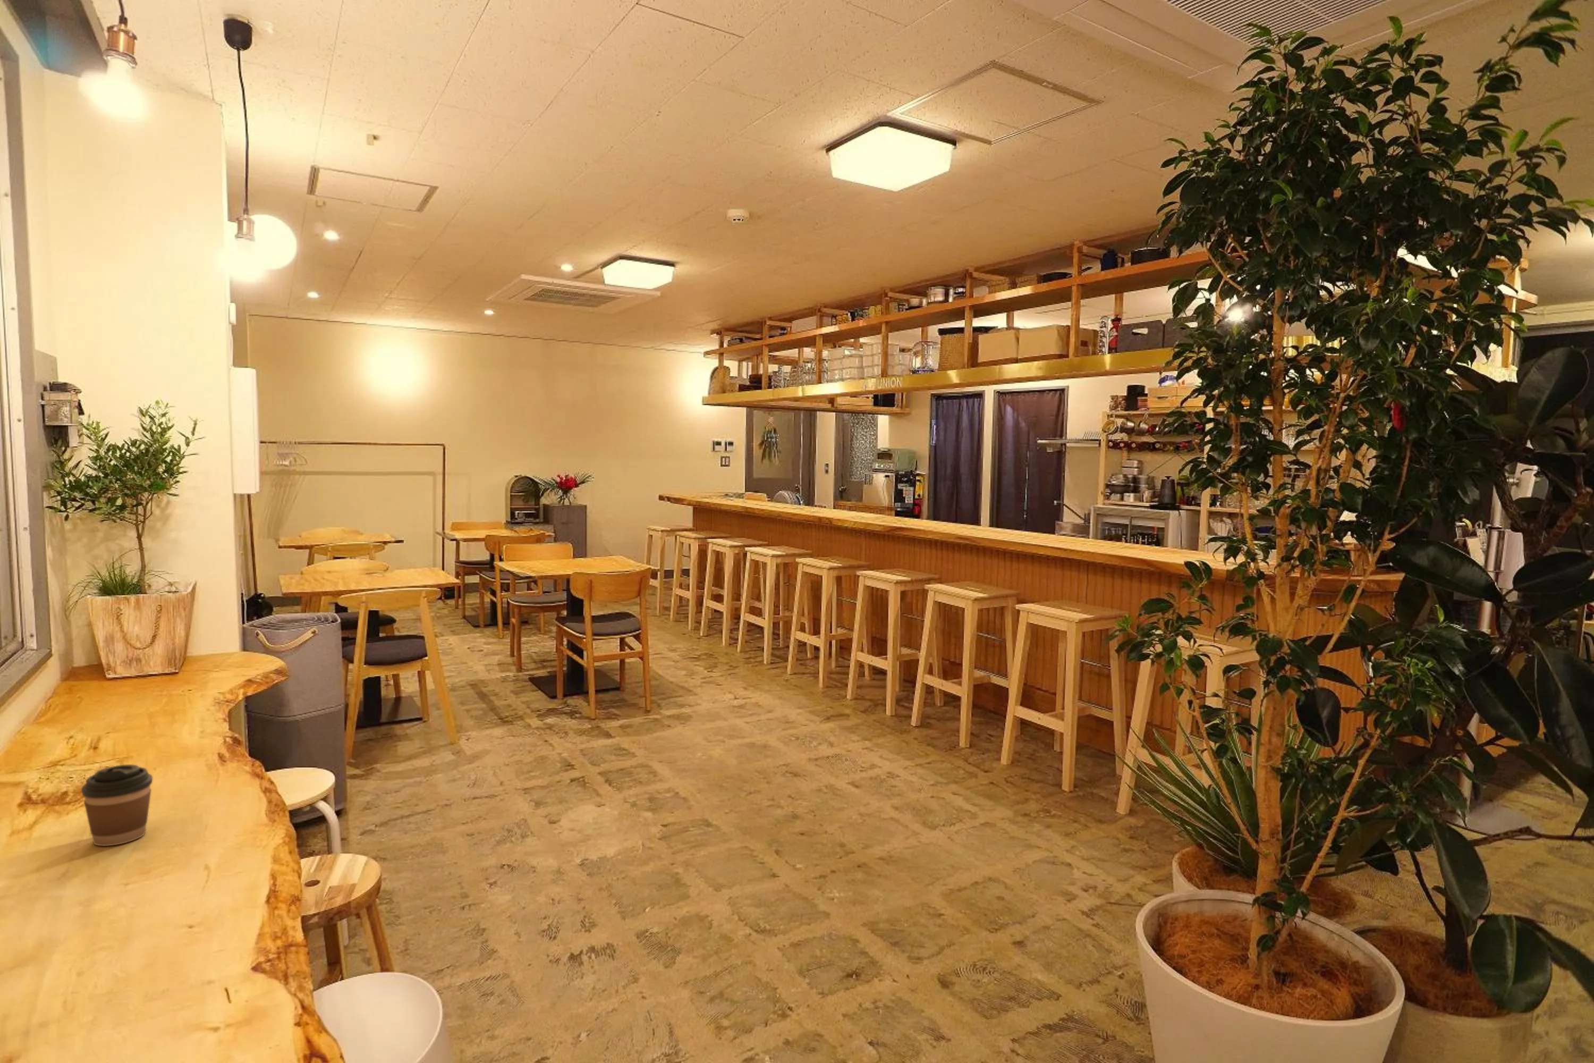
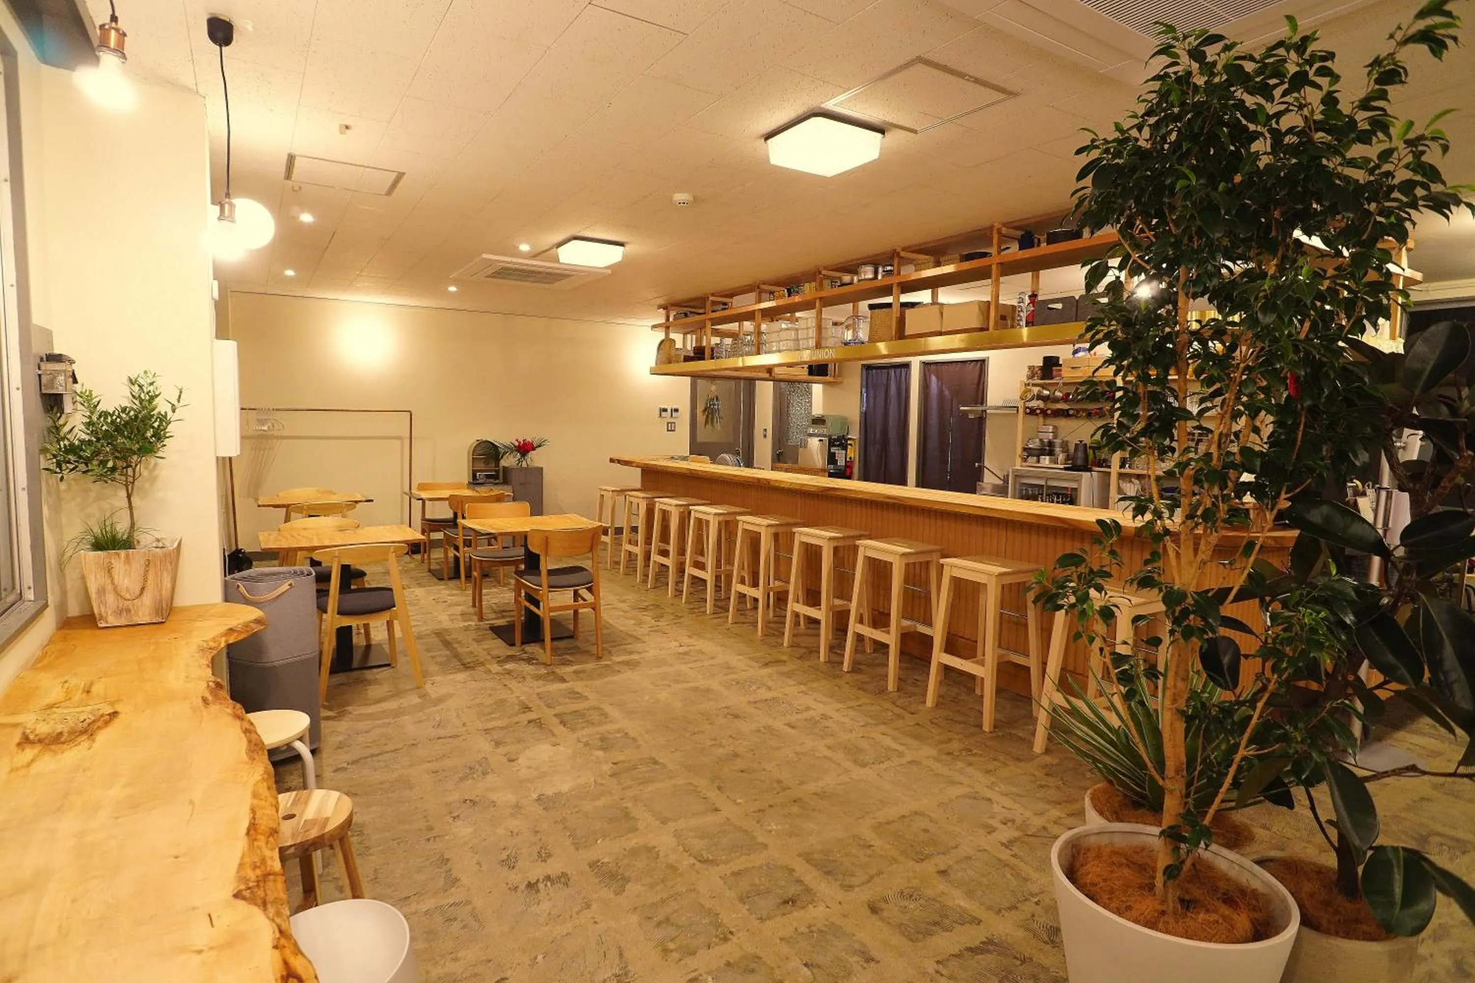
- coffee cup (117, 801)
